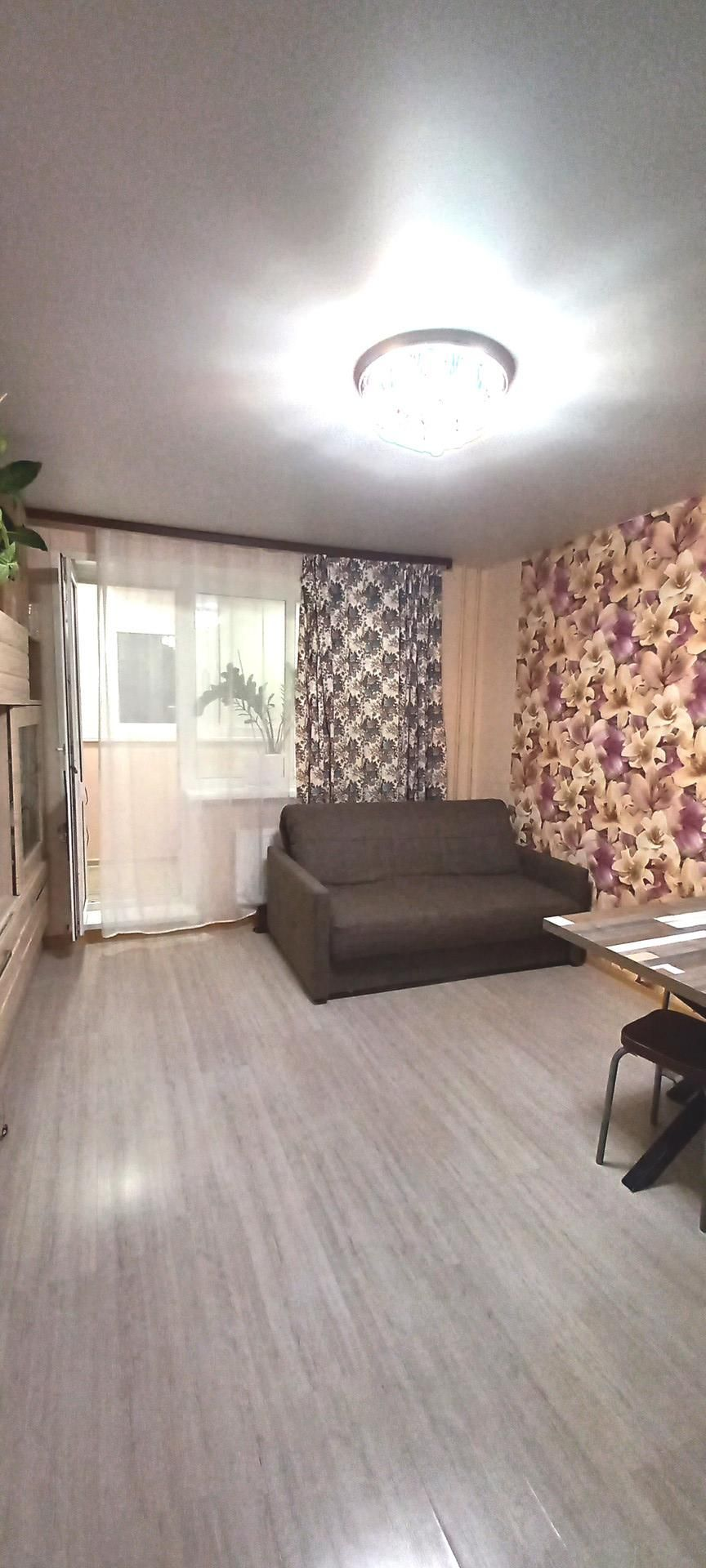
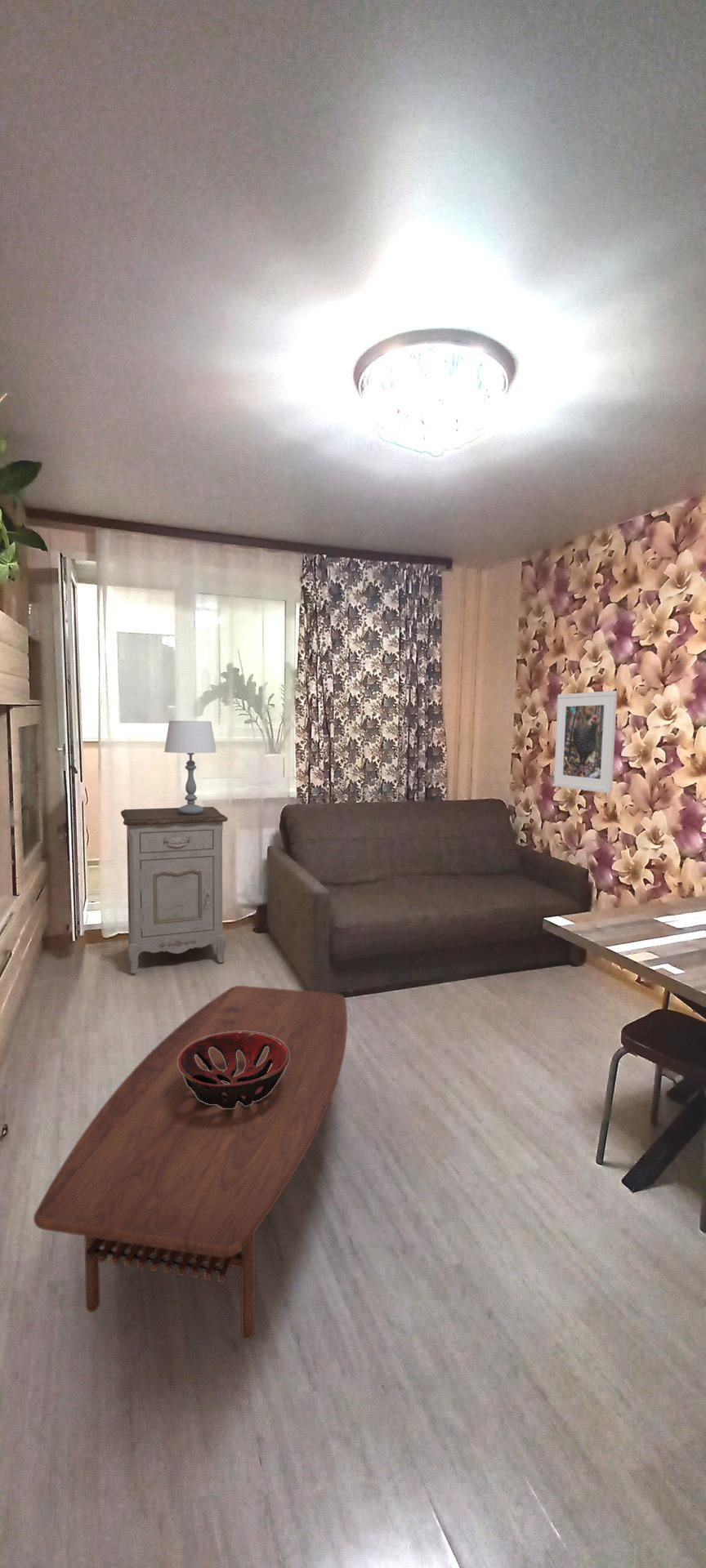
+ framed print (583, 741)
+ nightstand (174, 886)
+ decorative bowl (235, 1071)
+ table lamp (190, 767)
+ coffee table (235, 1129)
